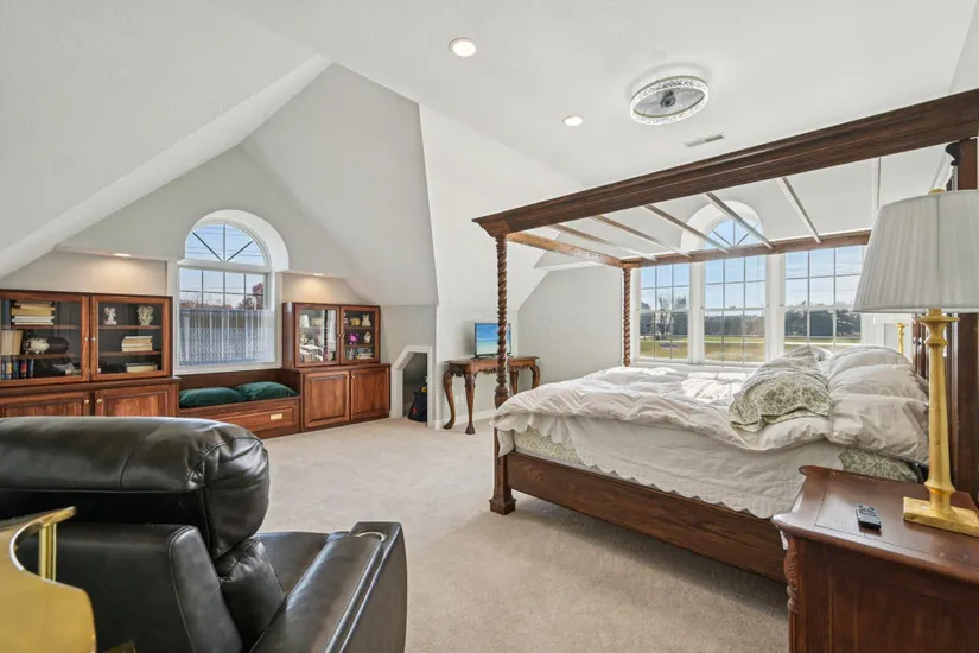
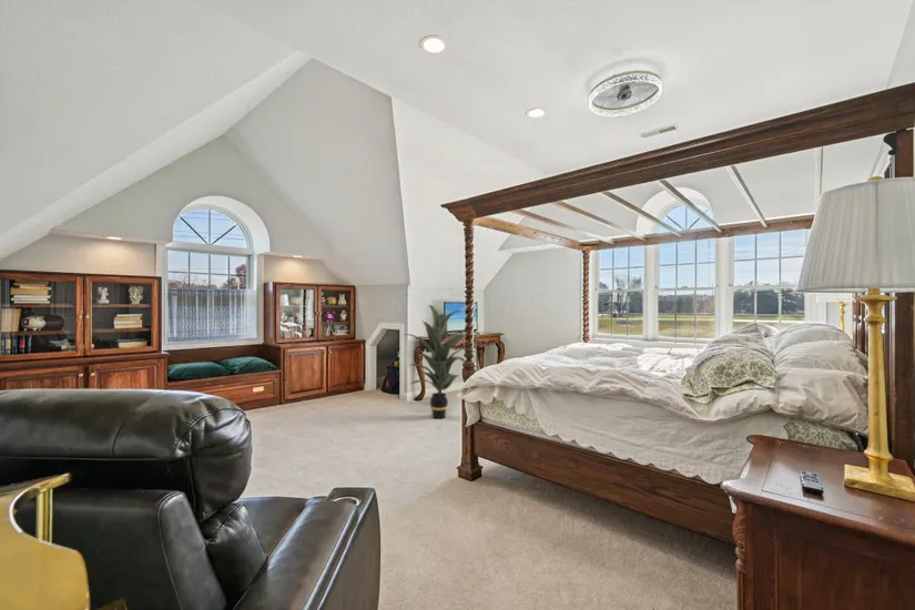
+ indoor plant (438, 359)
